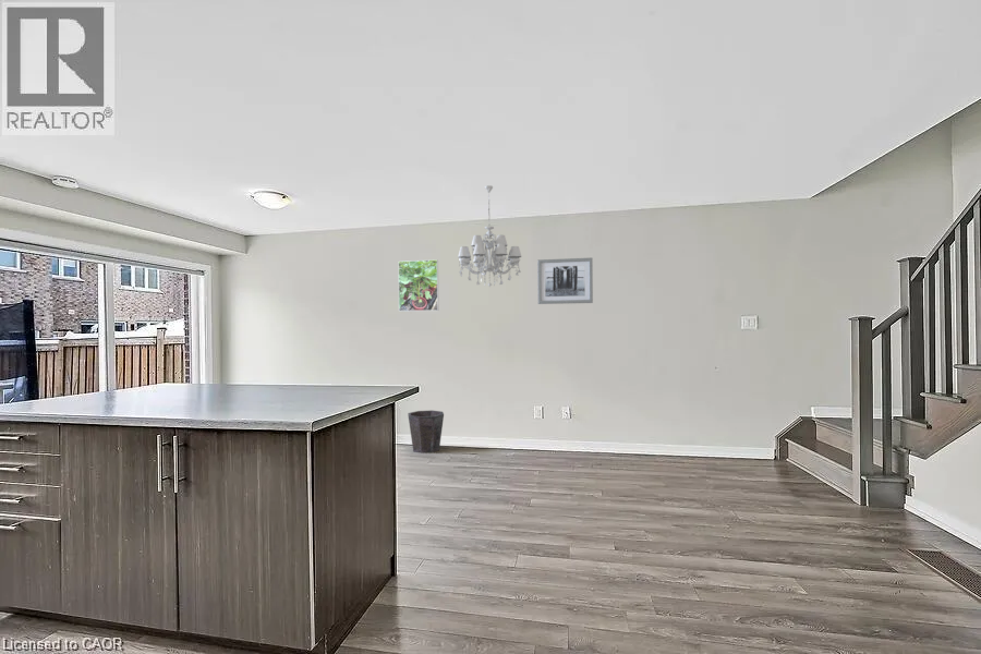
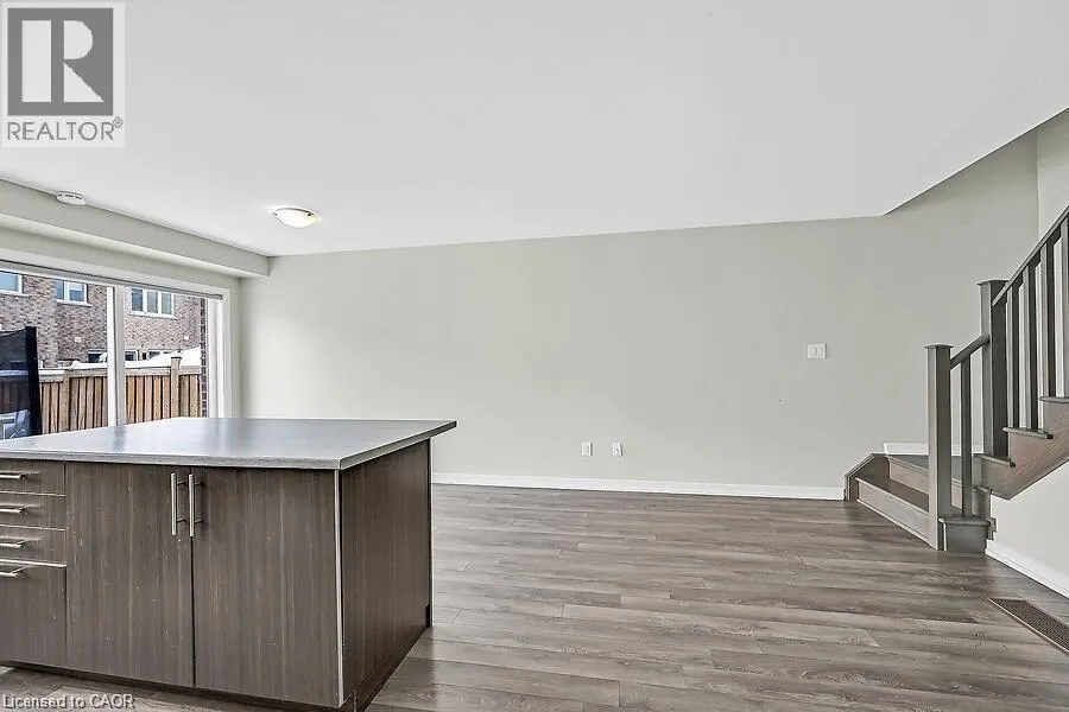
- waste bin (425, 431)
- chandelier (489, 237)
- wall art (565, 281)
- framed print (417, 286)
